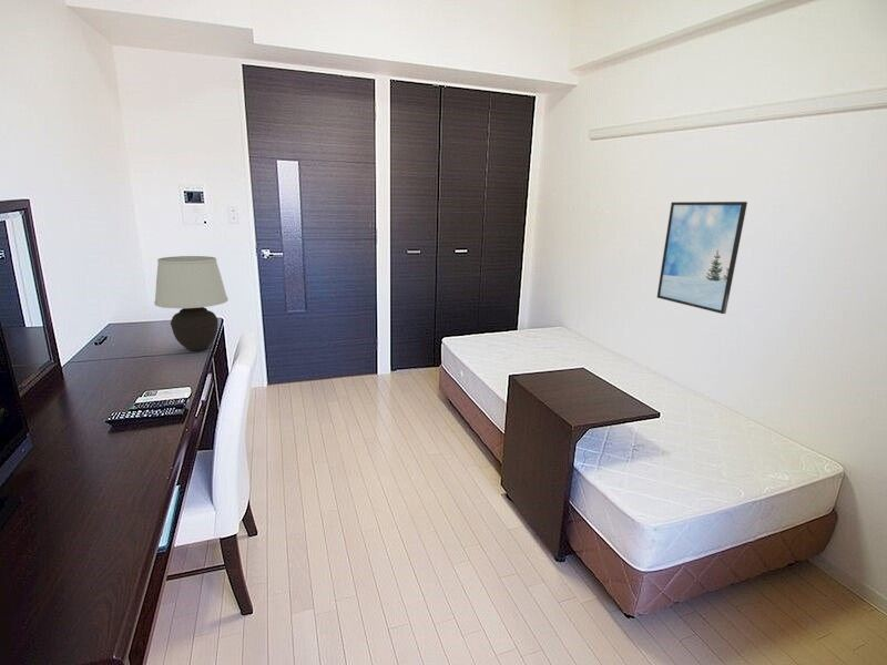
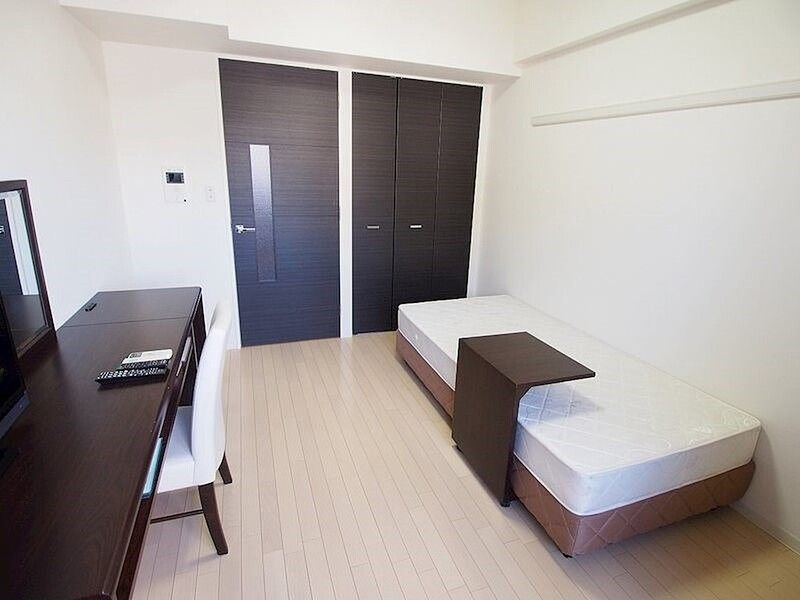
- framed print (696, 255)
- table lamp (192, 305)
